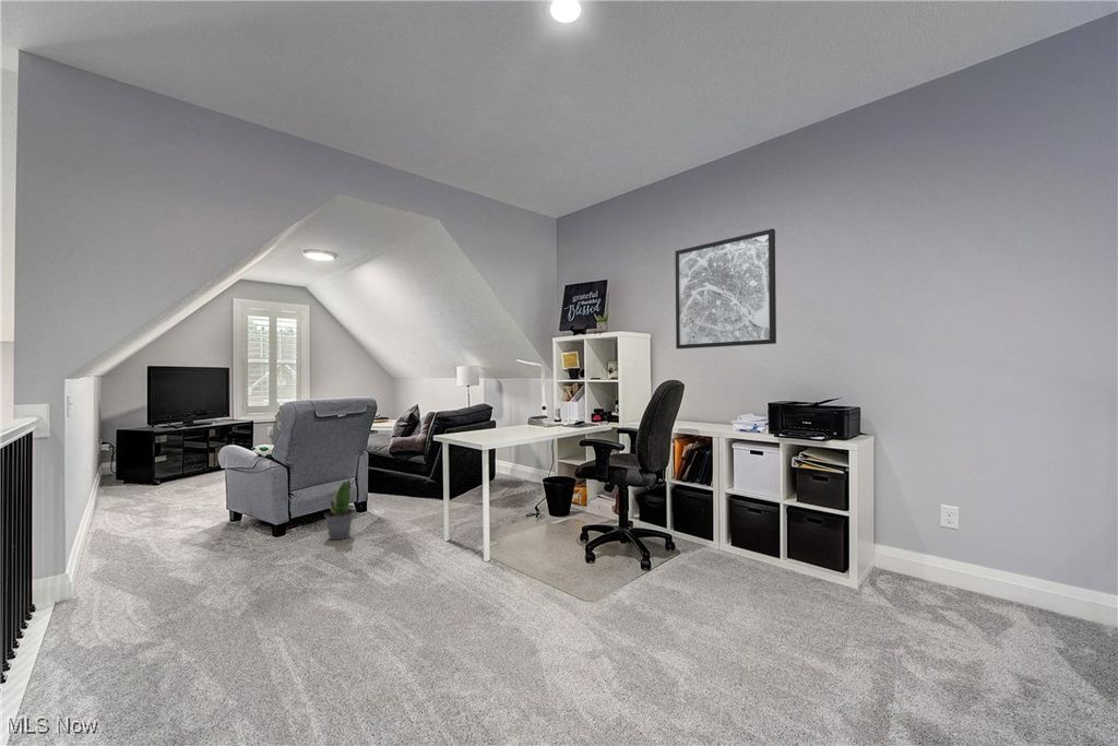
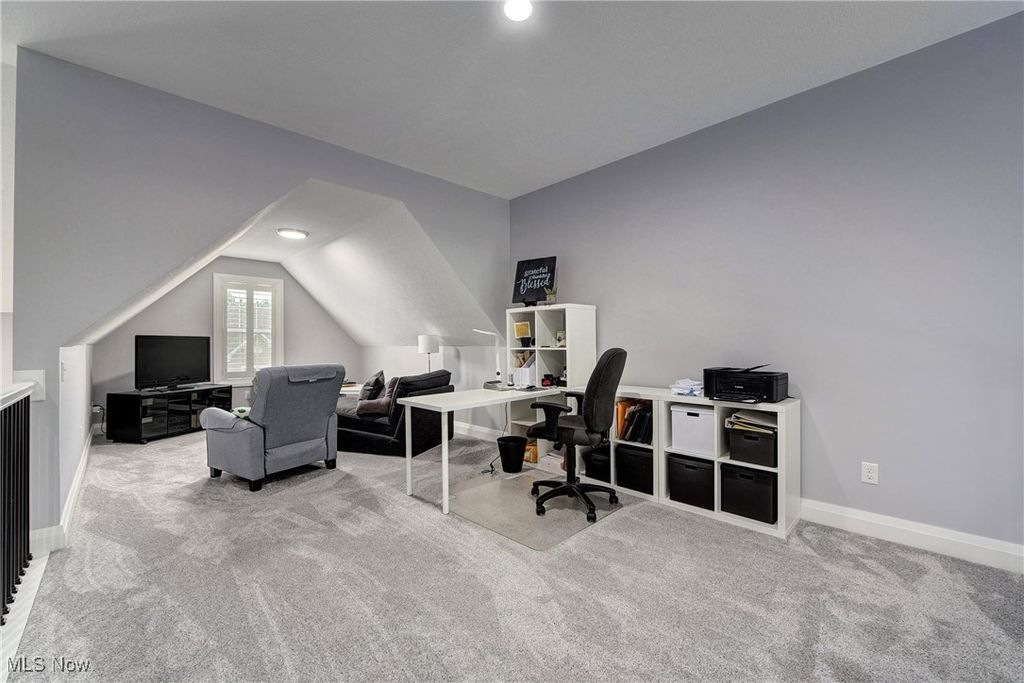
- wall art (722, 293)
- potted plant (338, 507)
